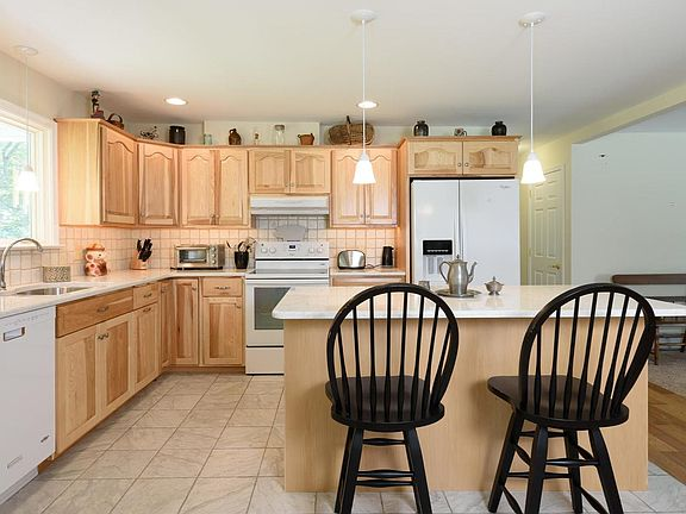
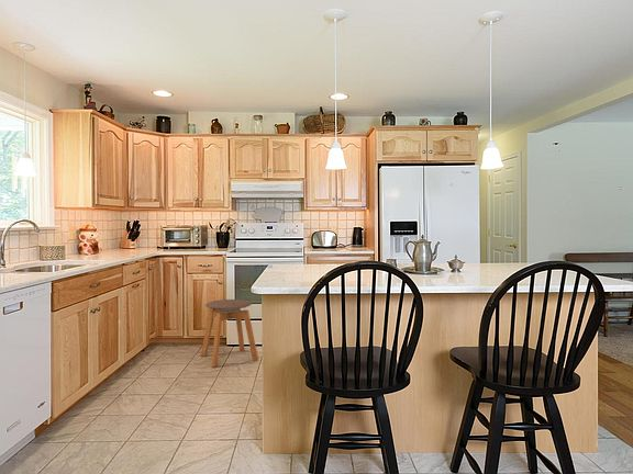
+ stool (220, 329)
